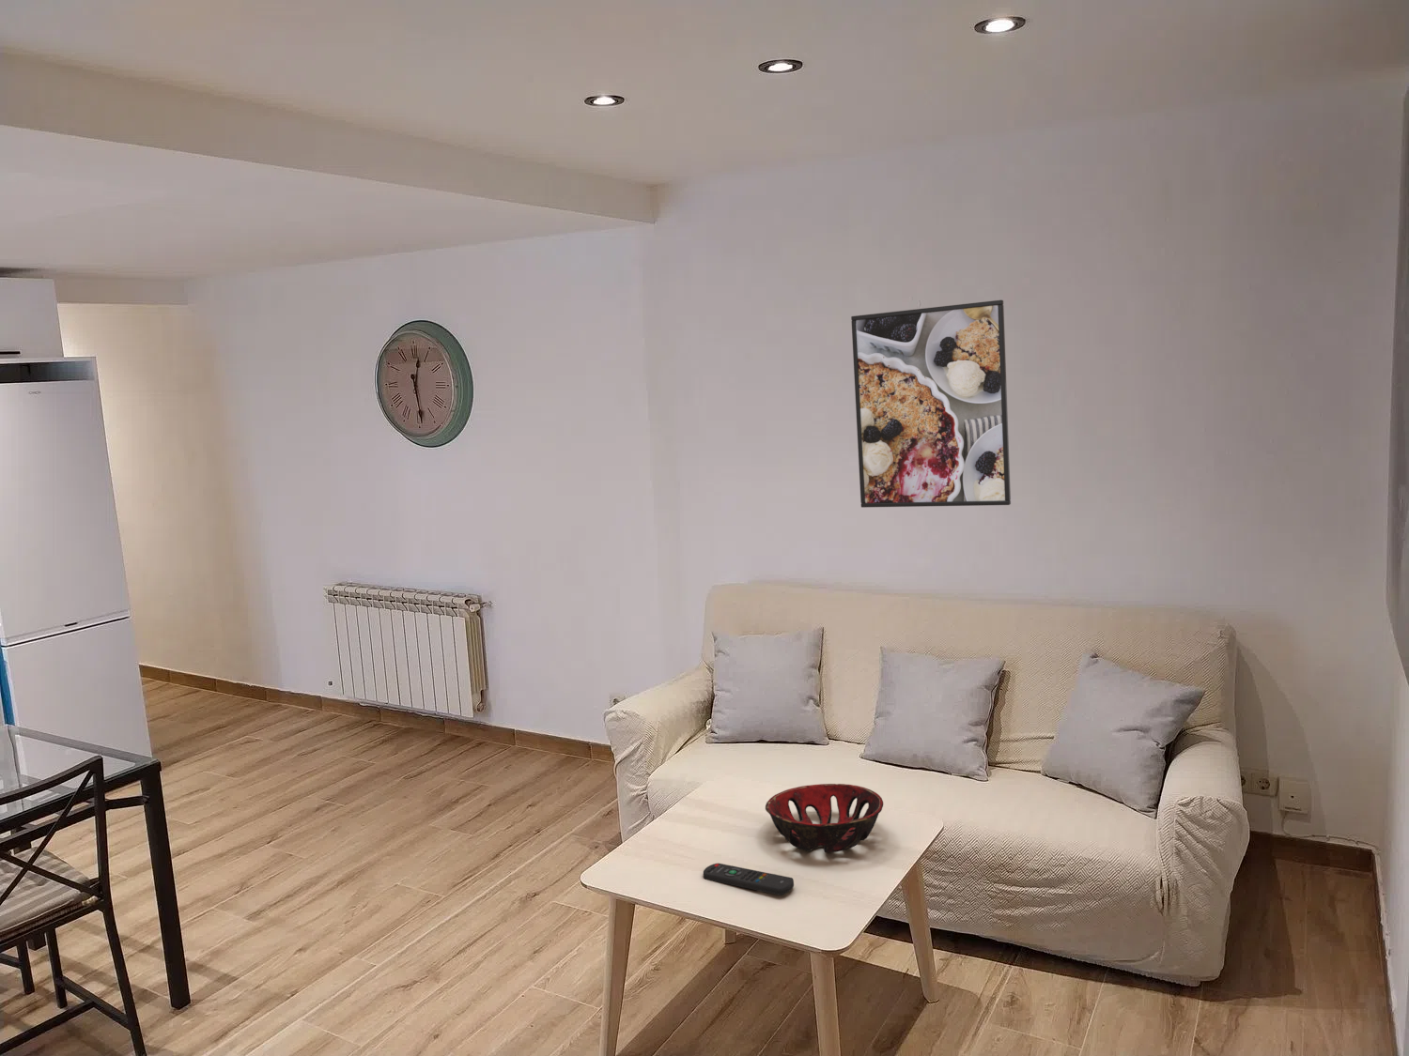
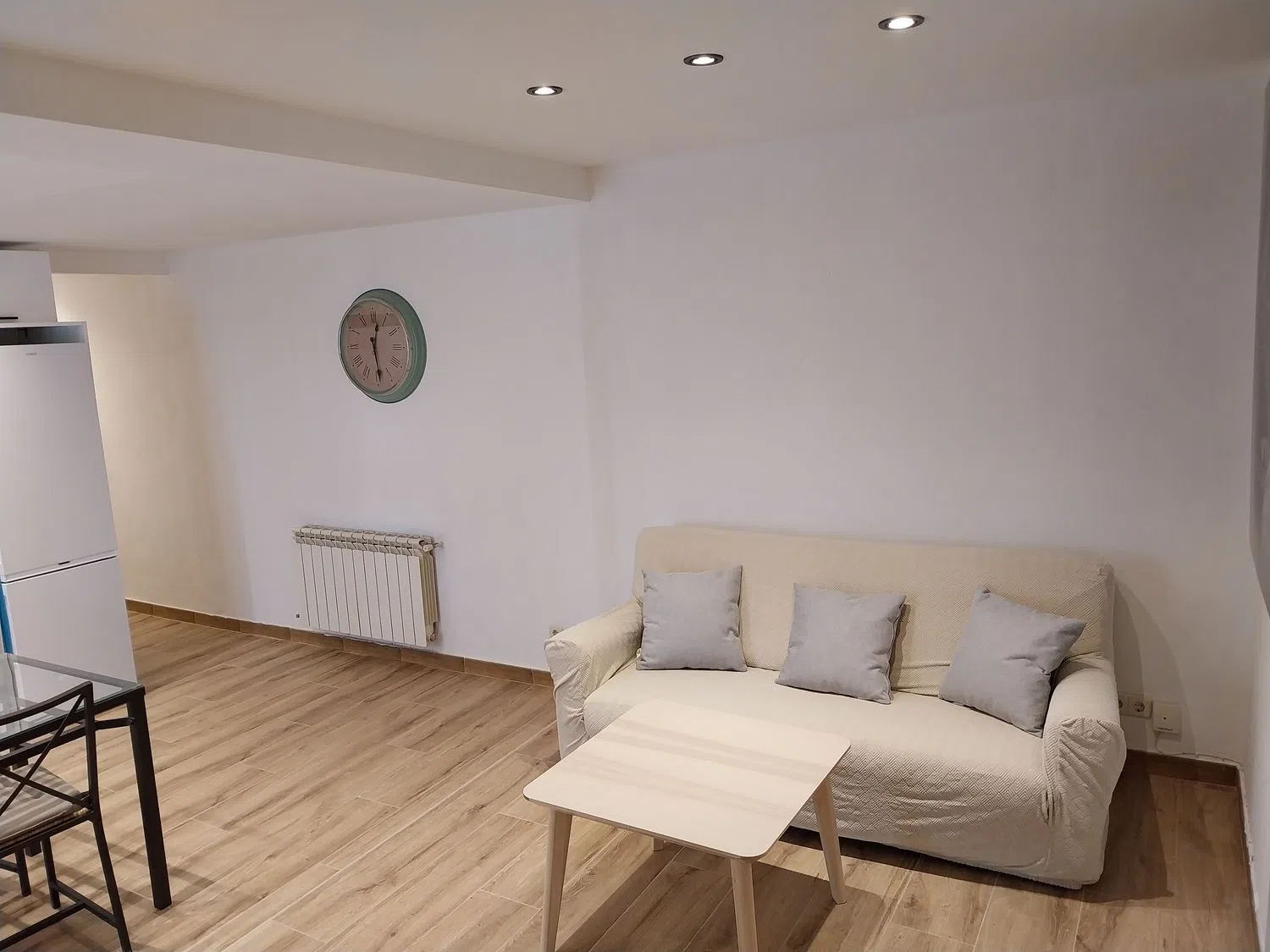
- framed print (929, 407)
- remote control (748, 877)
- decorative bowl (824, 820)
